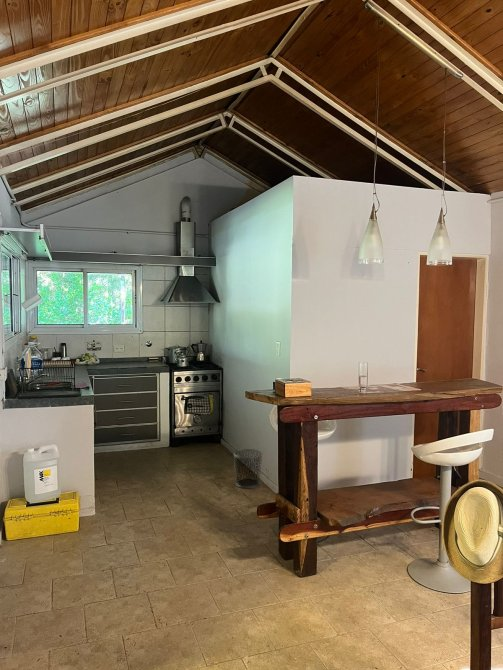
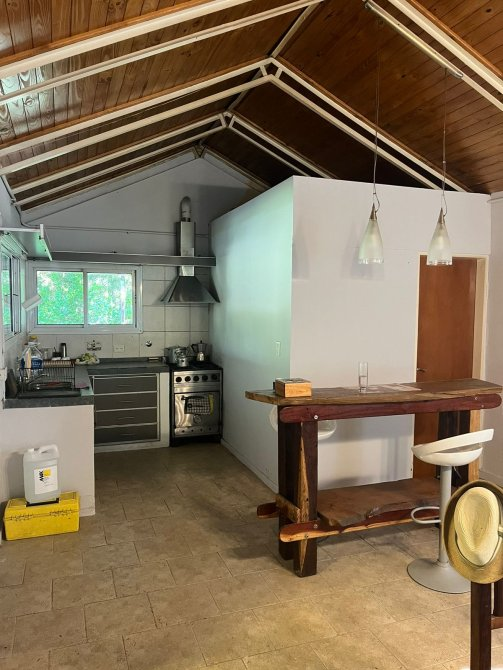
- waste bin (248, 468)
